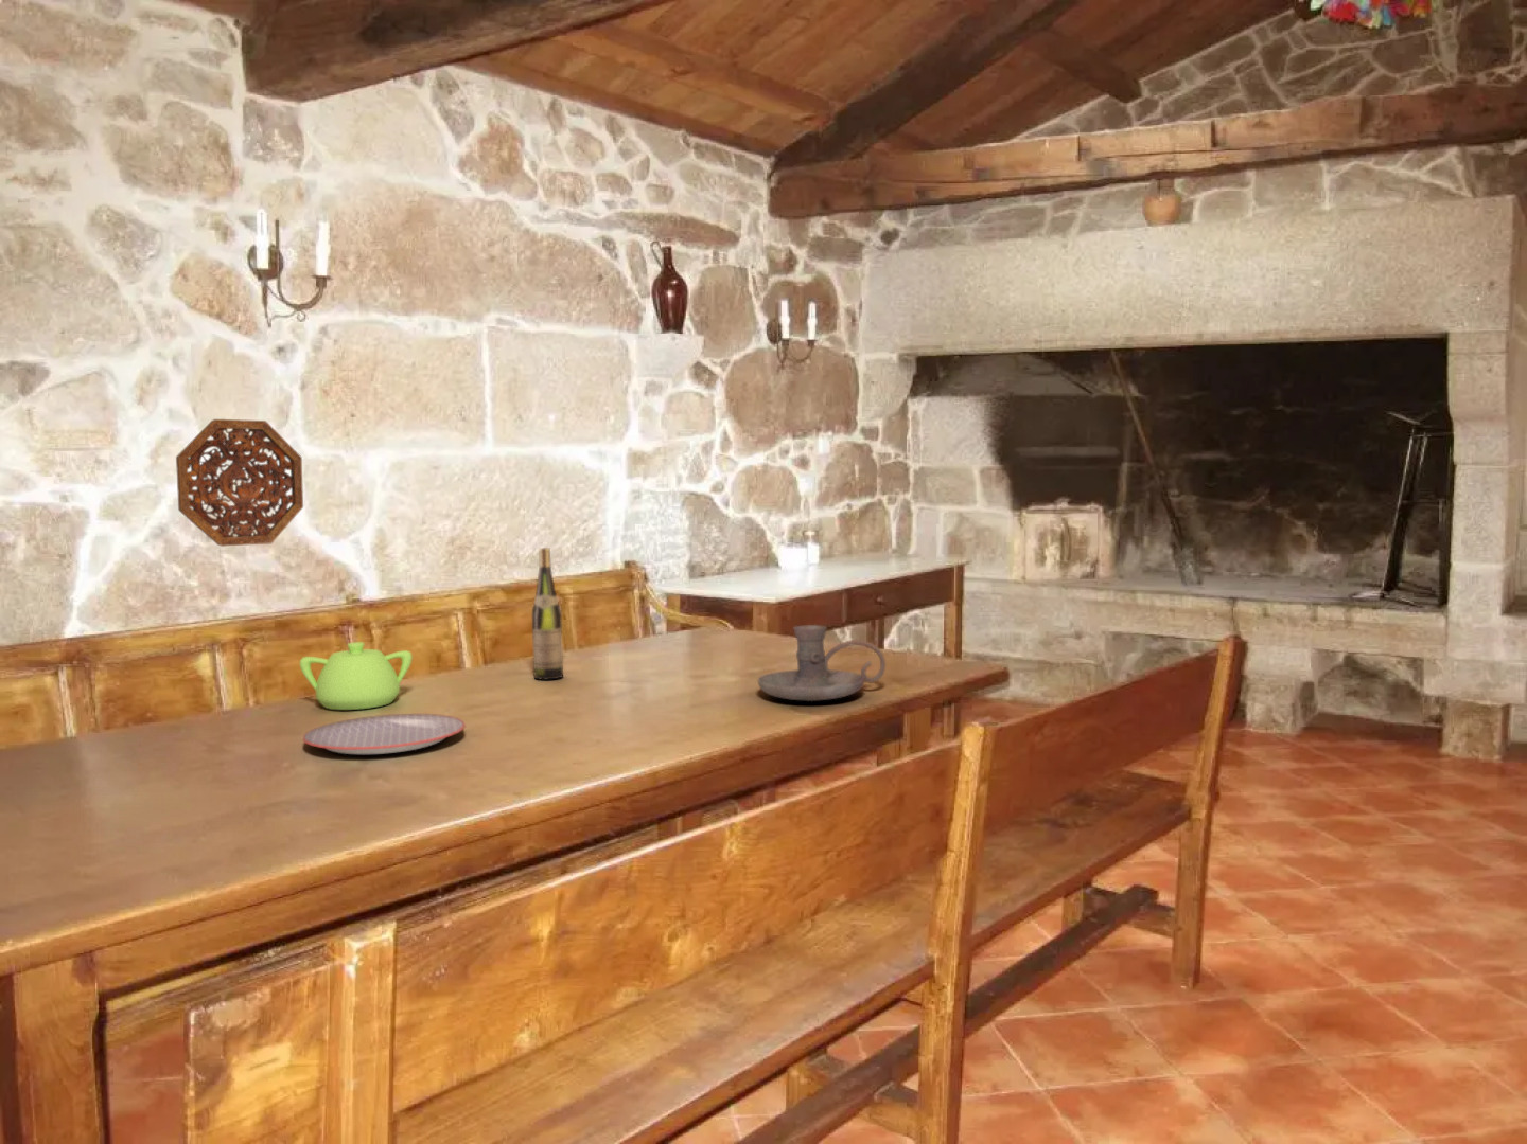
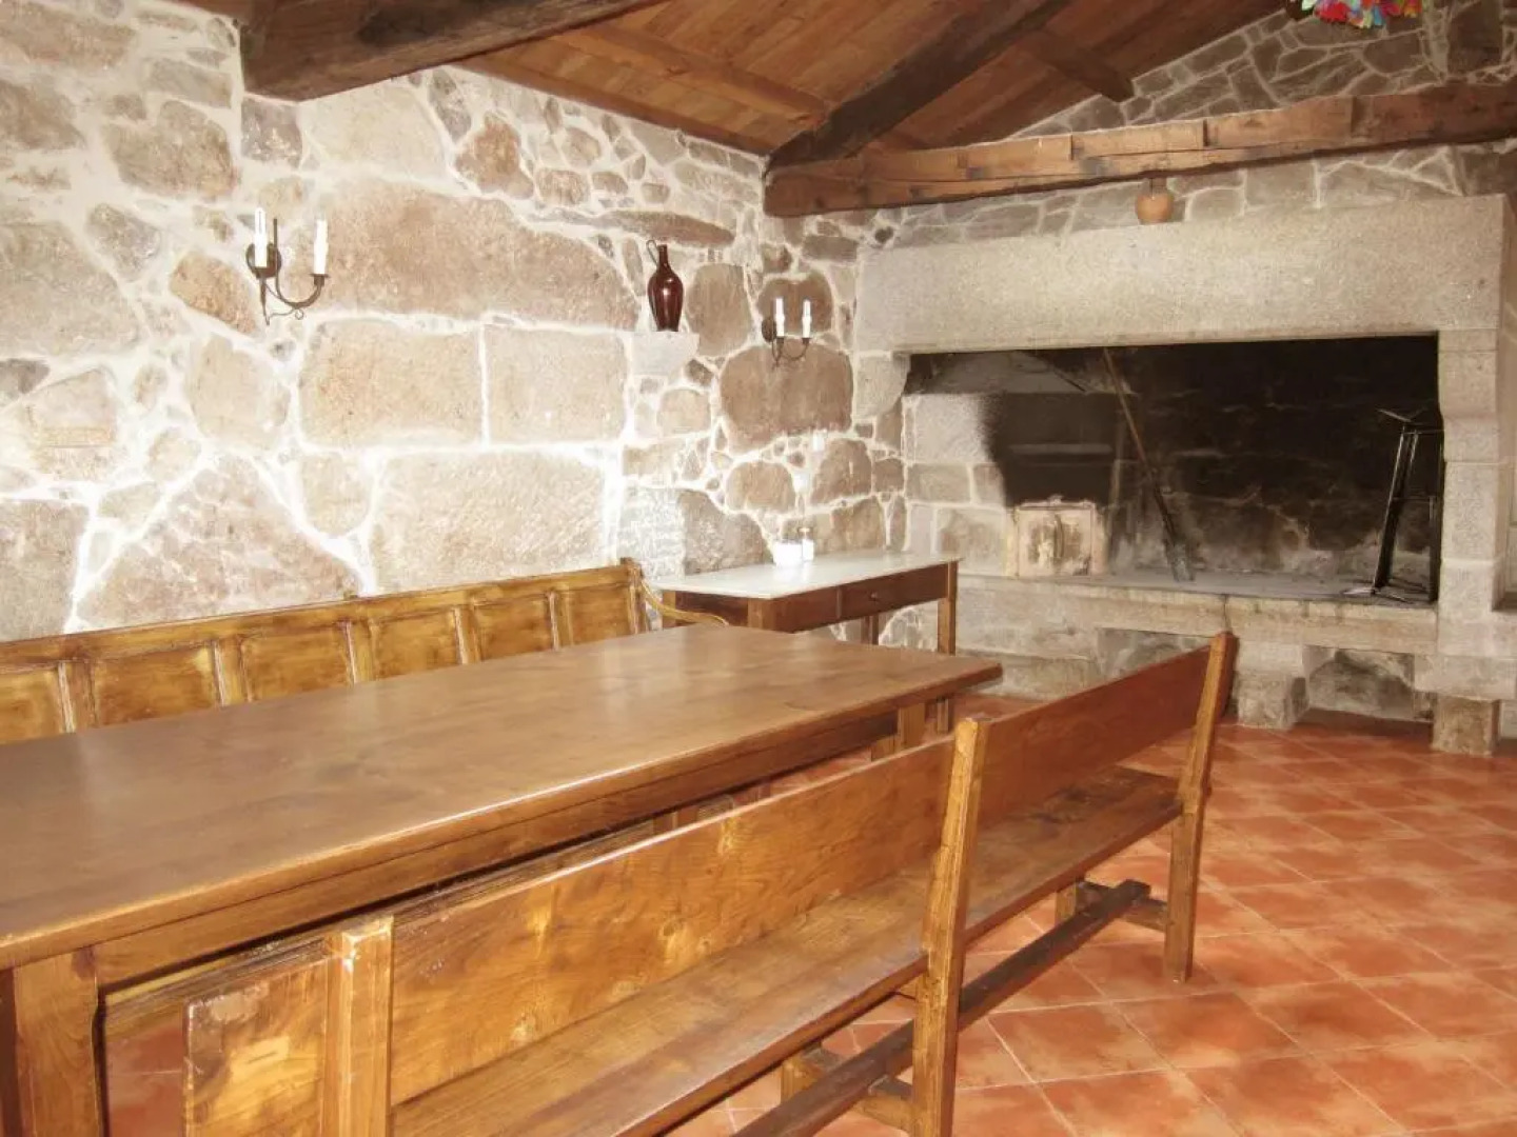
- teapot (357, 672)
- plate (386, 735)
- wine bottle (546, 612)
- candle holder (822, 661)
- decorative platter (242, 482)
